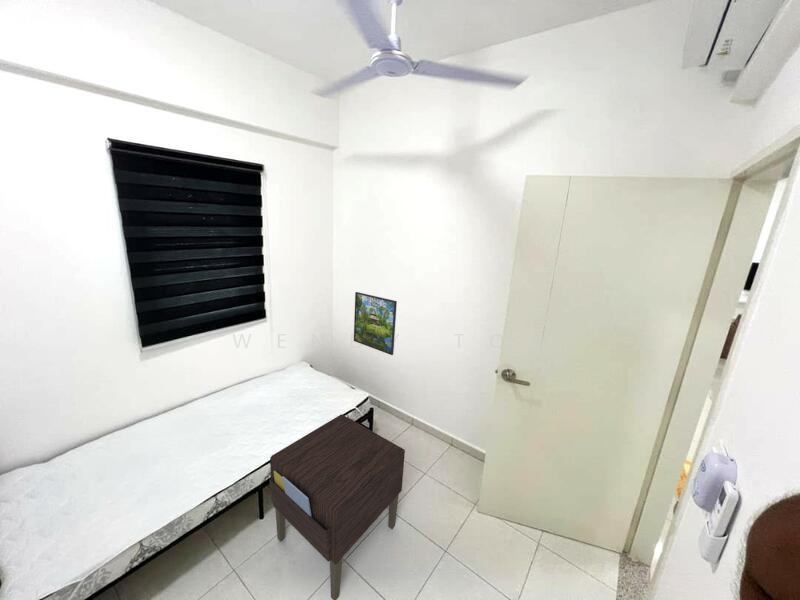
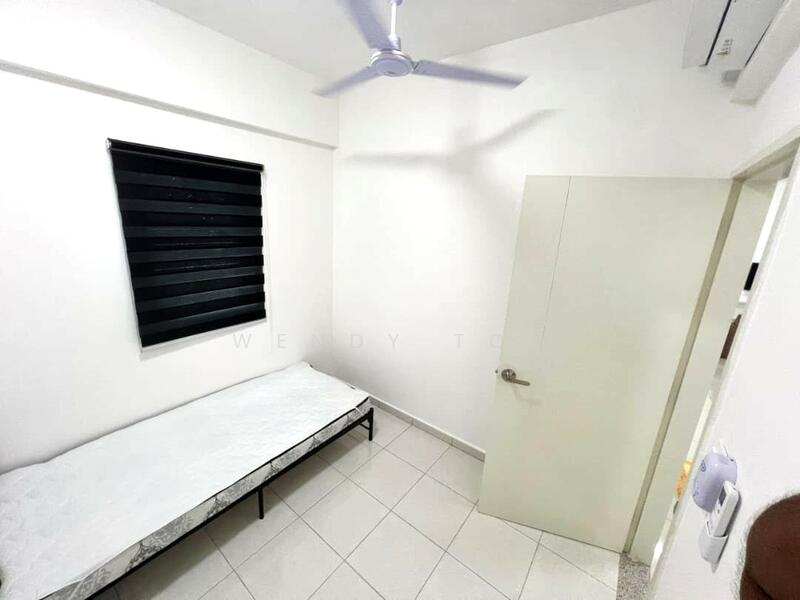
- nightstand (336, 495)
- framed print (373, 322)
